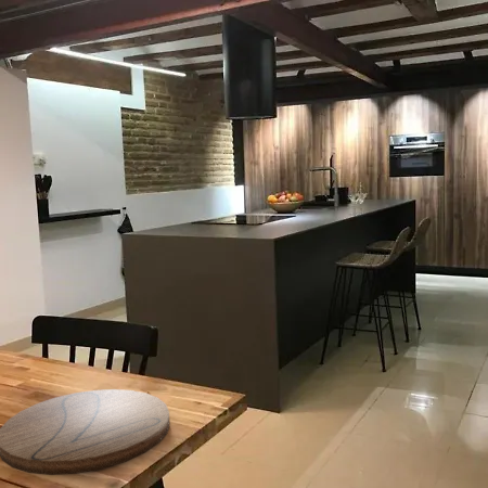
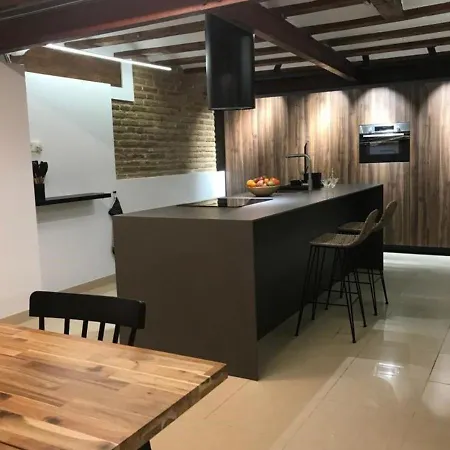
- cutting board (86, 426)
